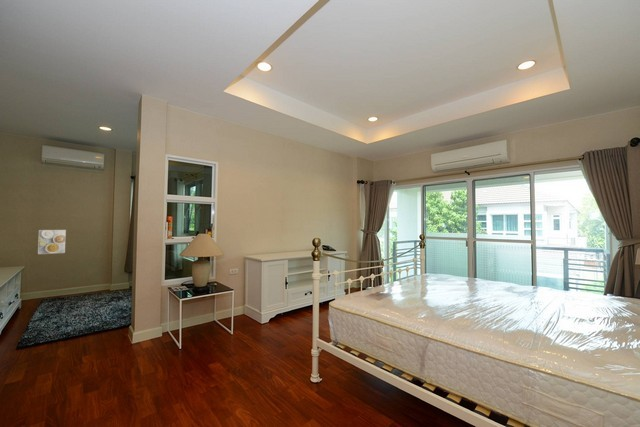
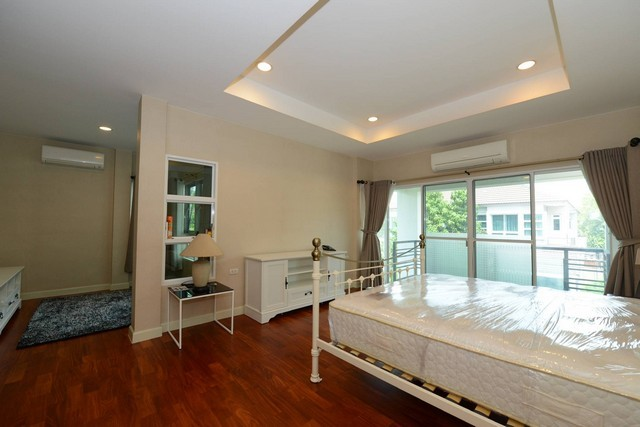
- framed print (52, 241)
